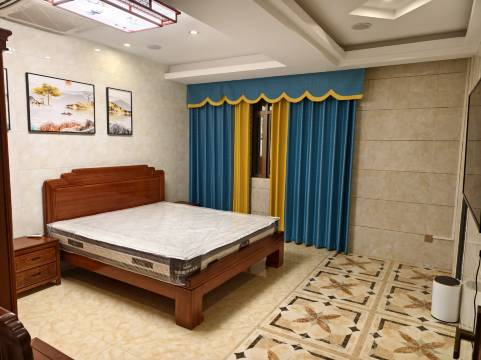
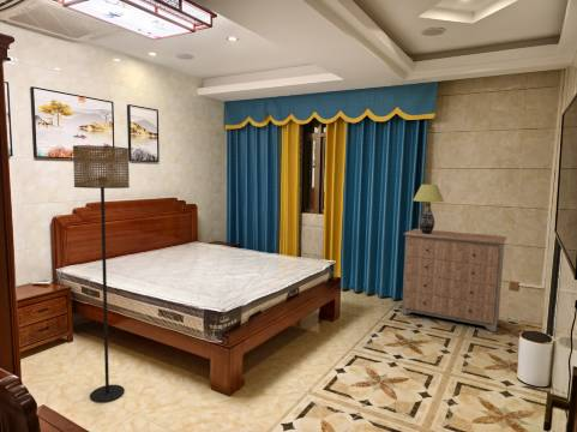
+ floor lamp (104, 274)
+ table lamp (427, 209)
+ dresser (451, 276)
